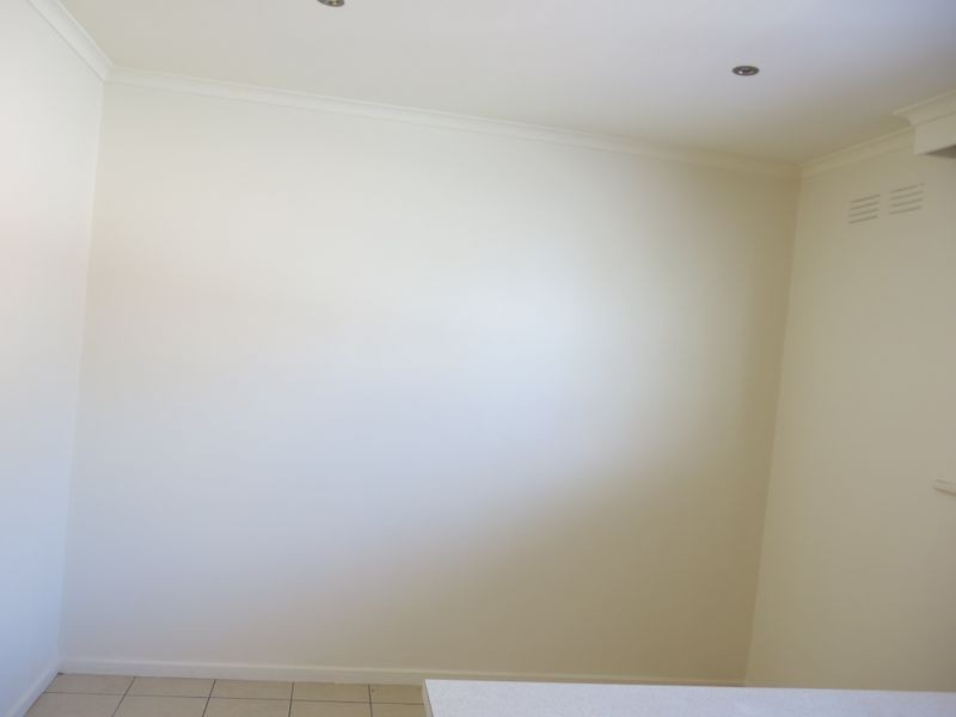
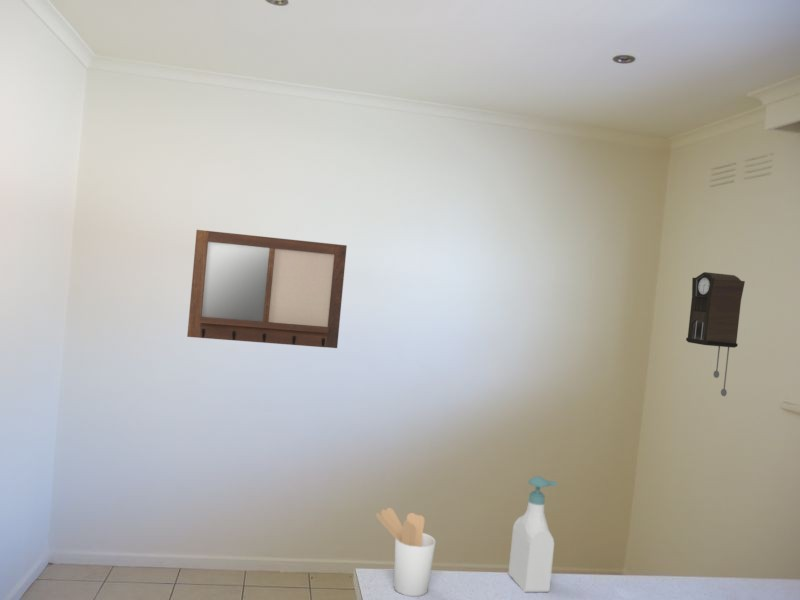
+ writing board (268, 290)
+ pendulum clock (712, 333)
+ soap bottle (536, 530)
+ utensil holder (404, 549)
